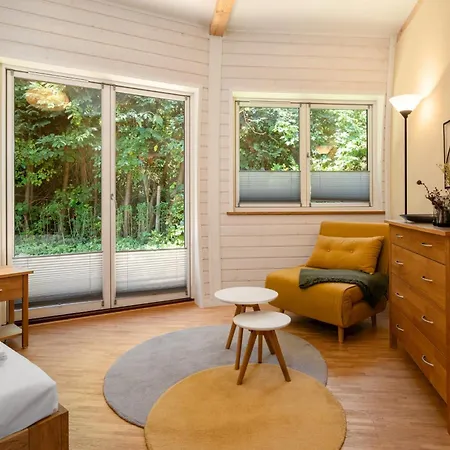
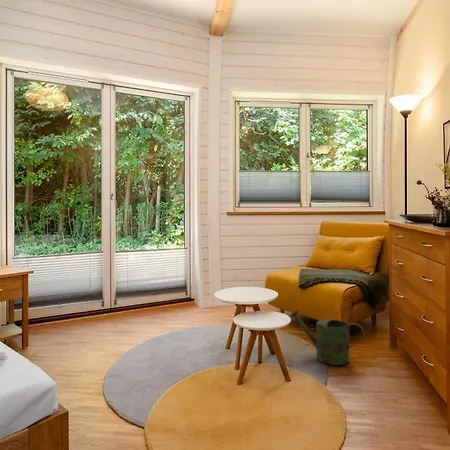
+ watering can (324, 335)
